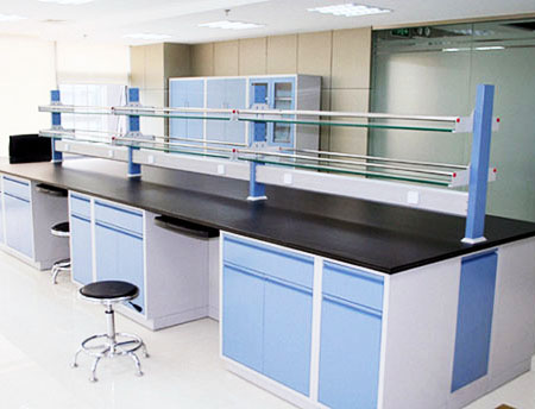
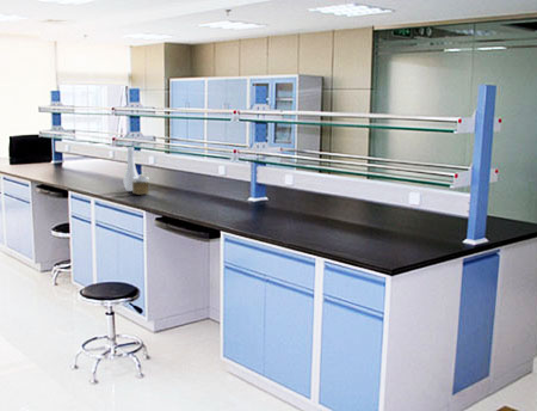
+ vase (135, 170)
